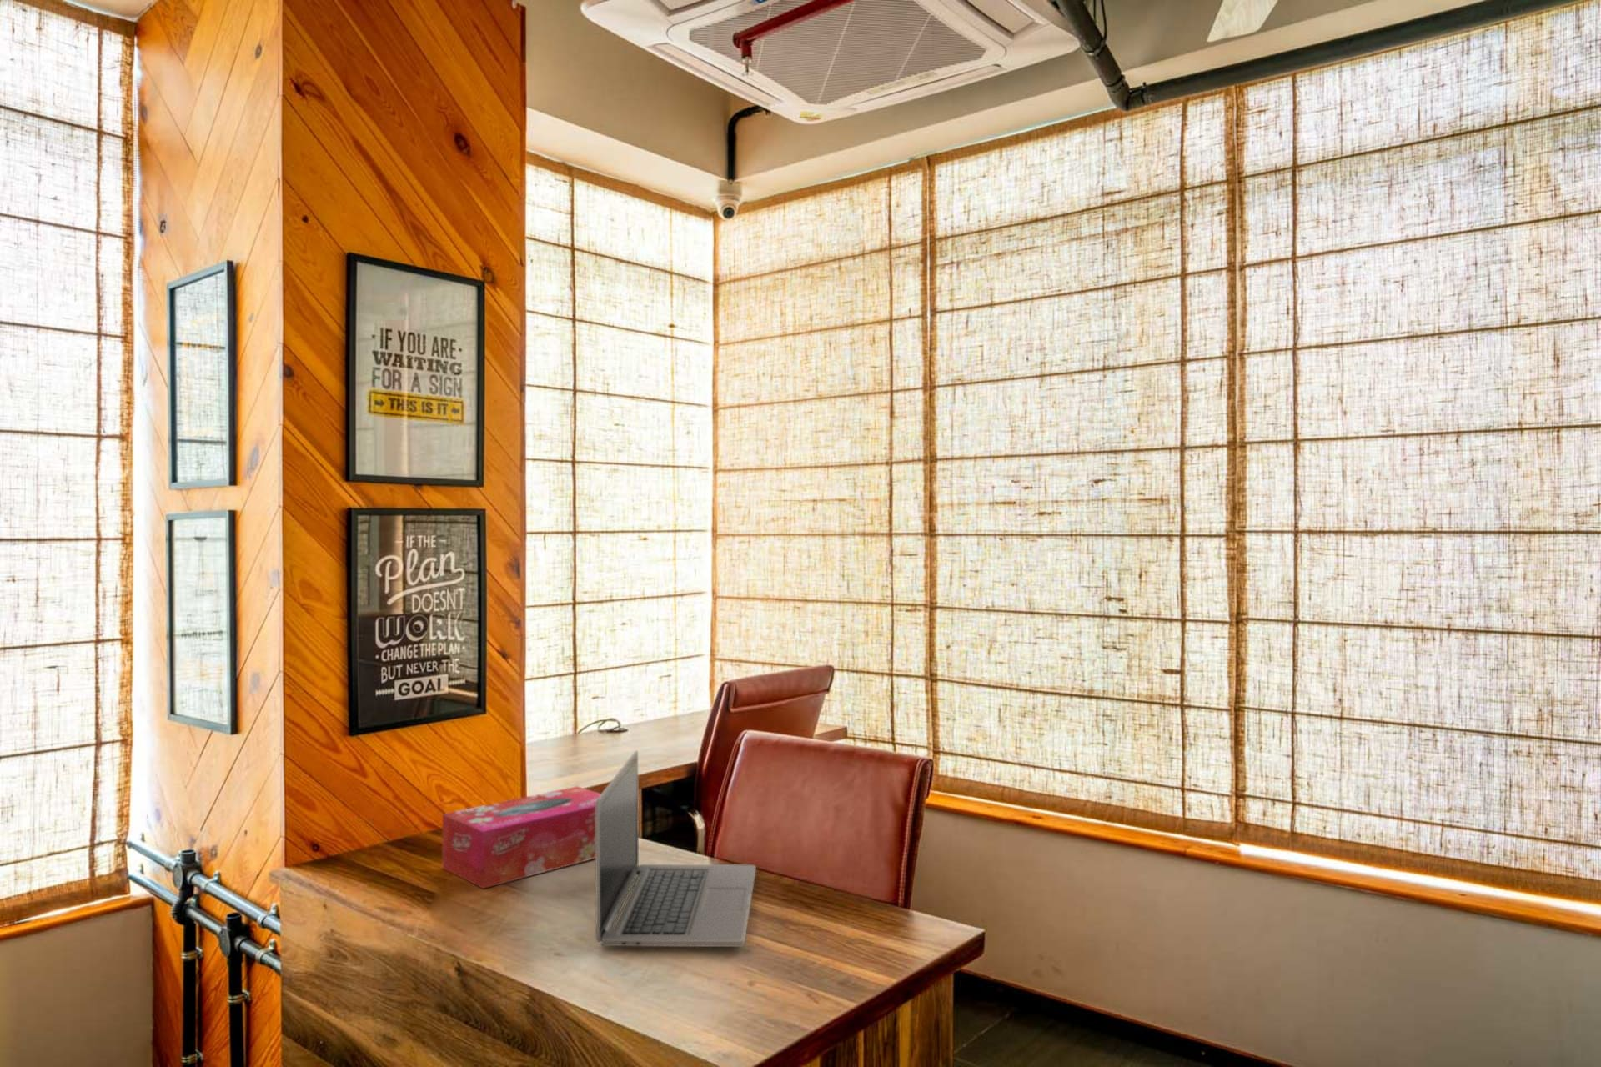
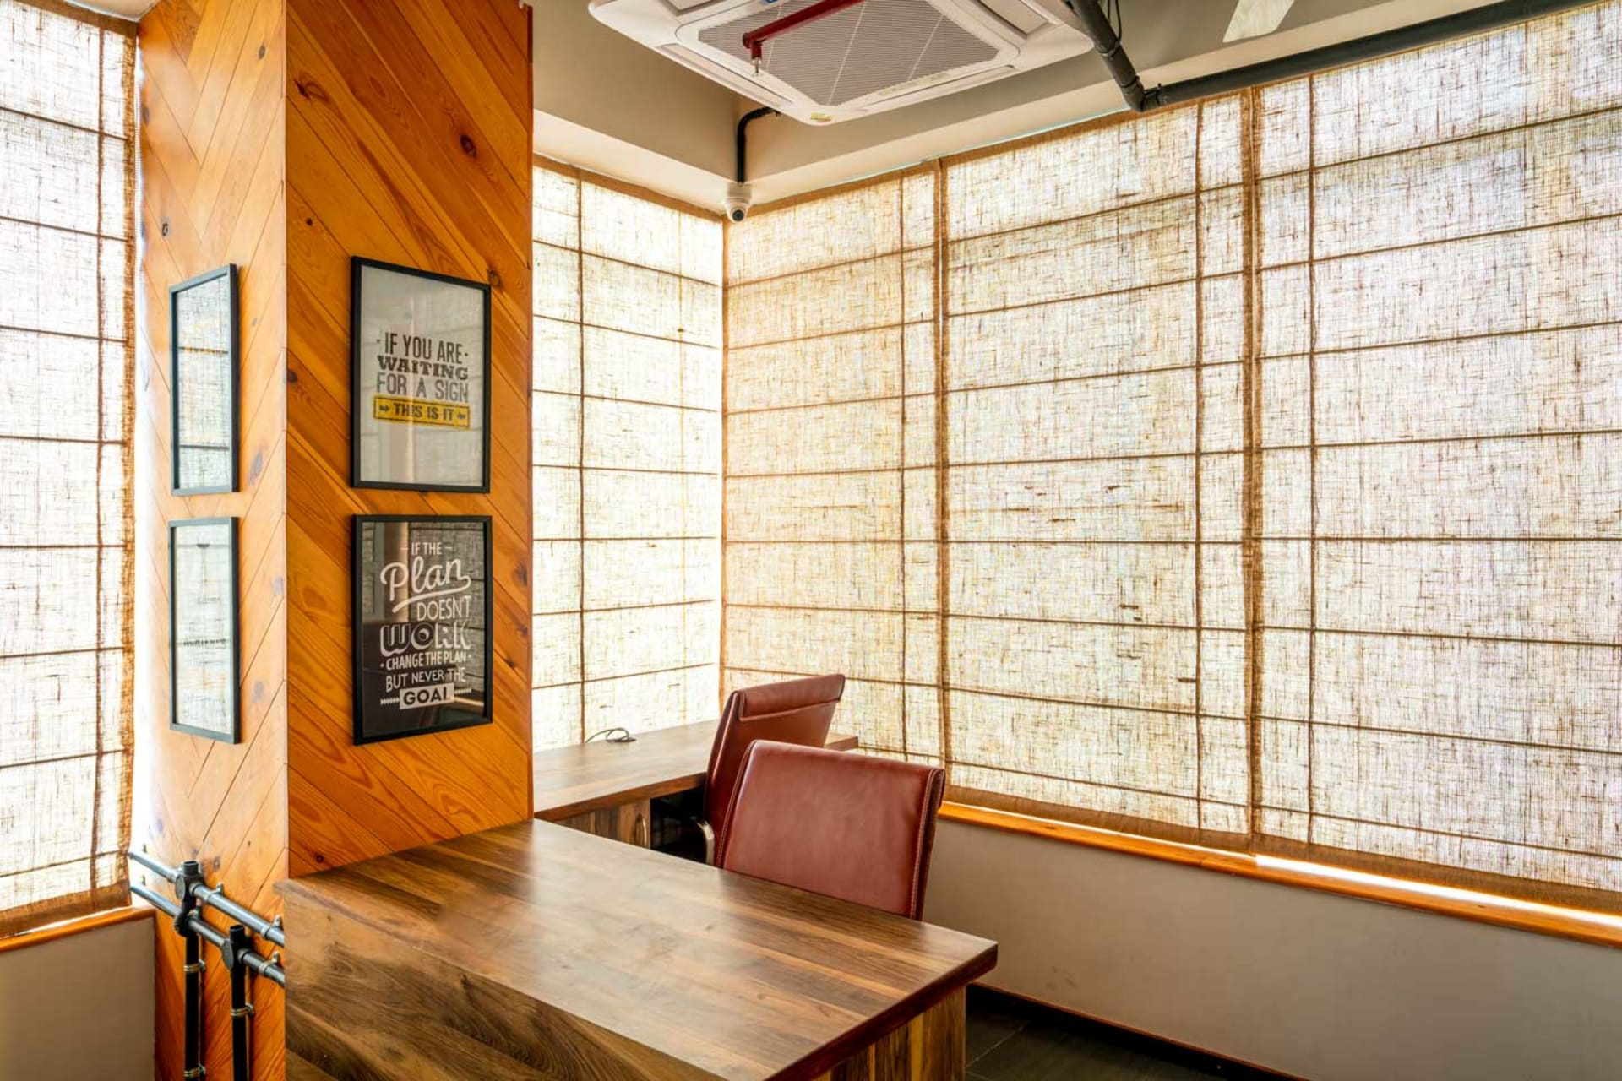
- laptop (683, 865)
- tissue box (534, 832)
